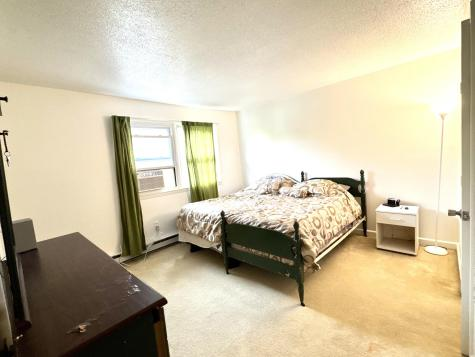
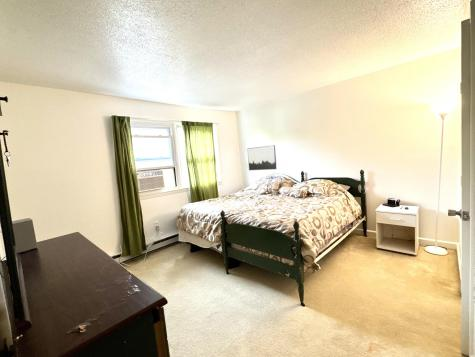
+ wall art (261, 158)
